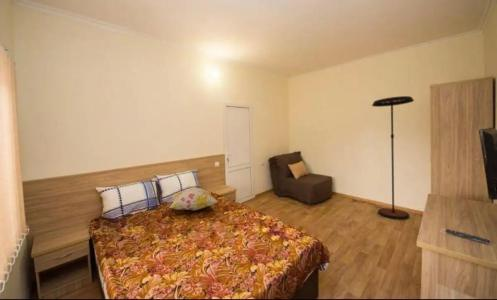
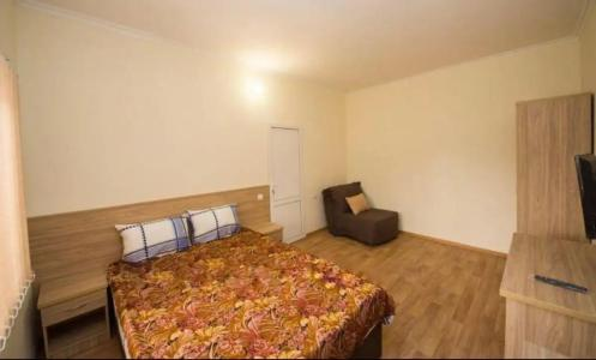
- decorative pillow (193, 198)
- floor lamp (392, 156)
